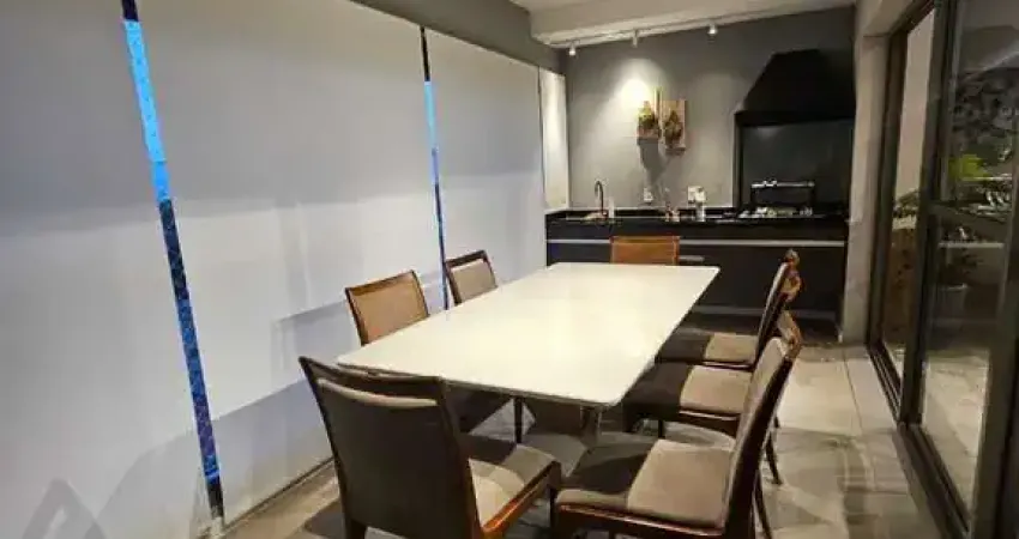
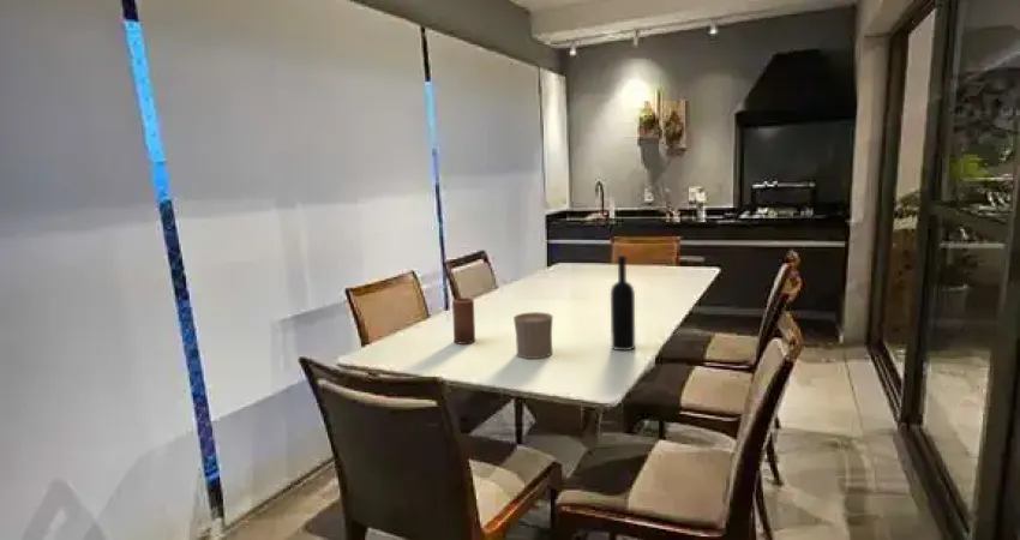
+ candle (463, 320)
+ wine bottle (622, 301)
+ cup (533, 335)
